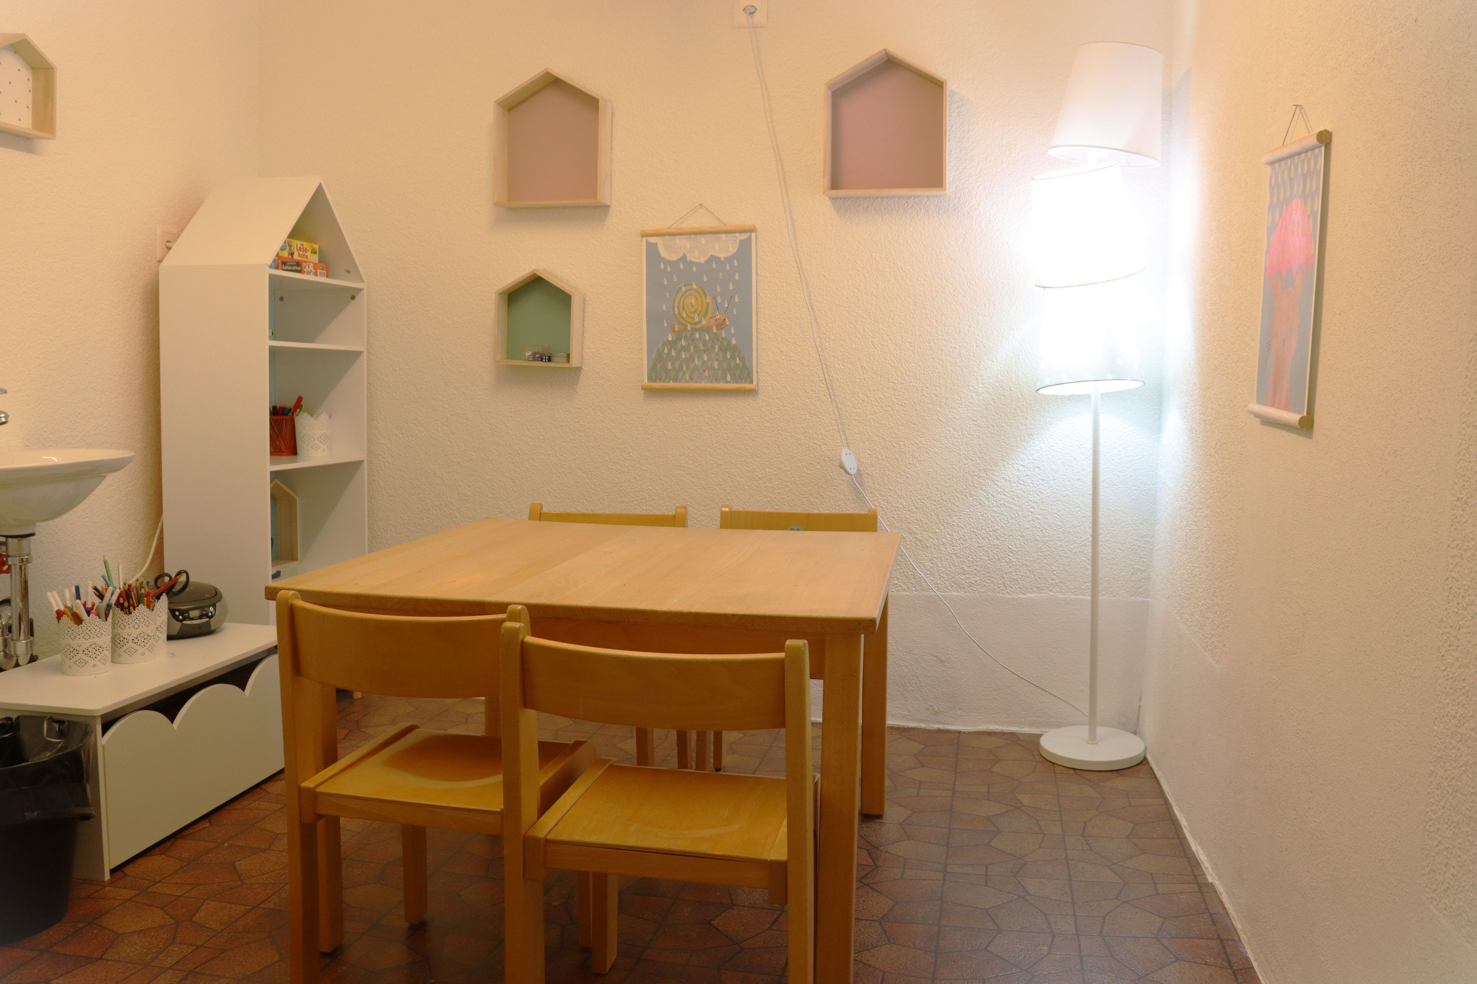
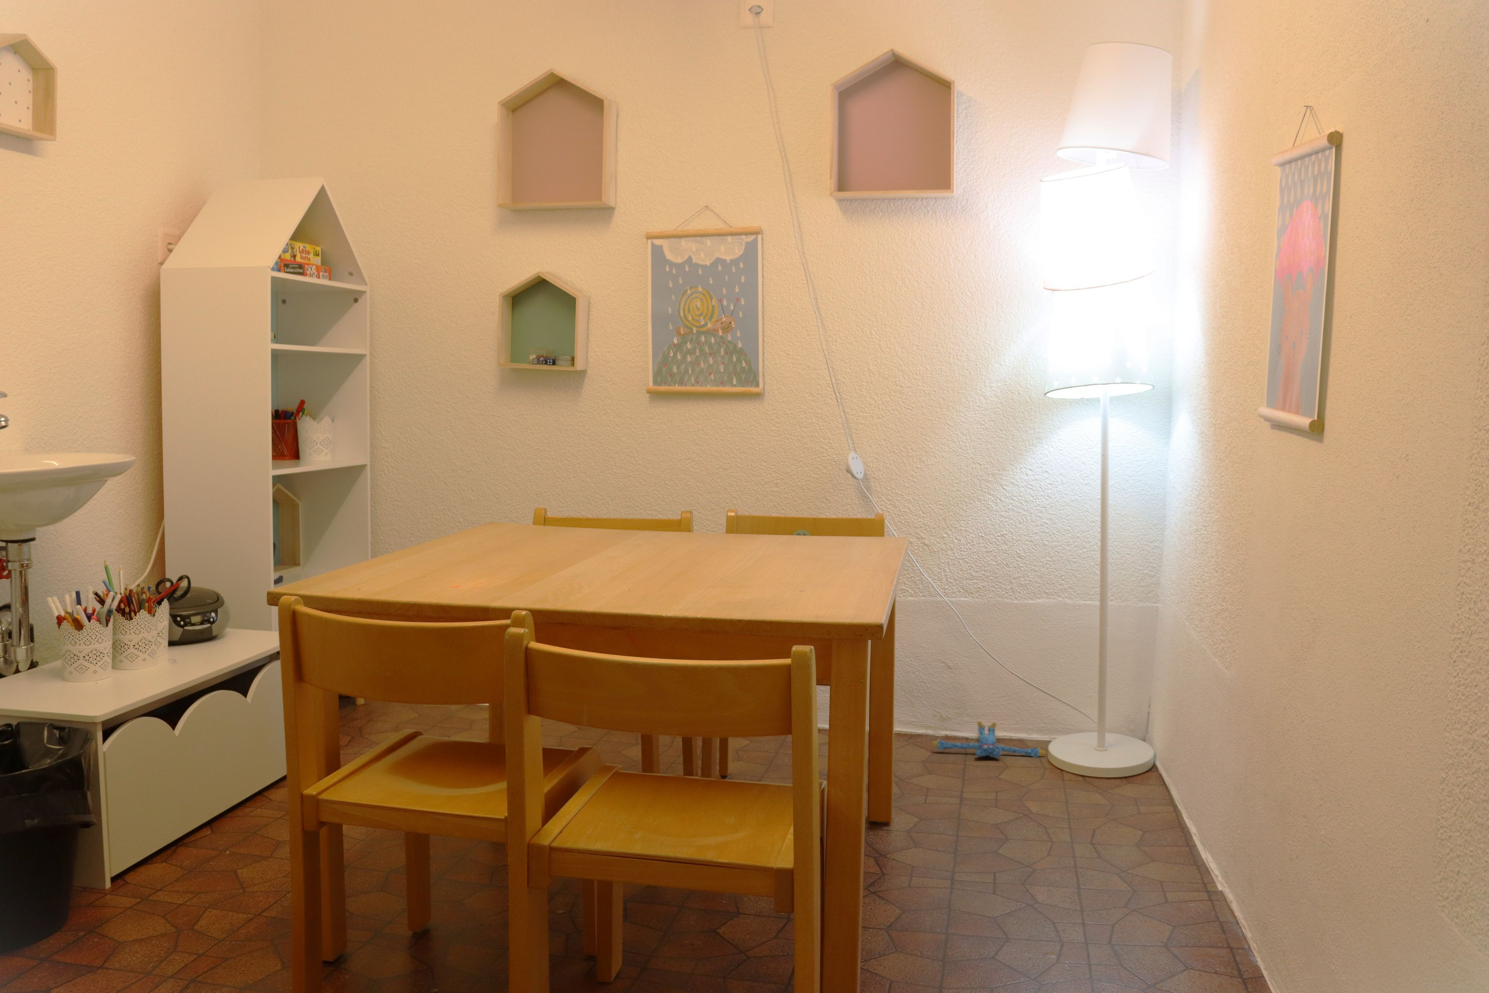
+ plush toy (987, 739)
